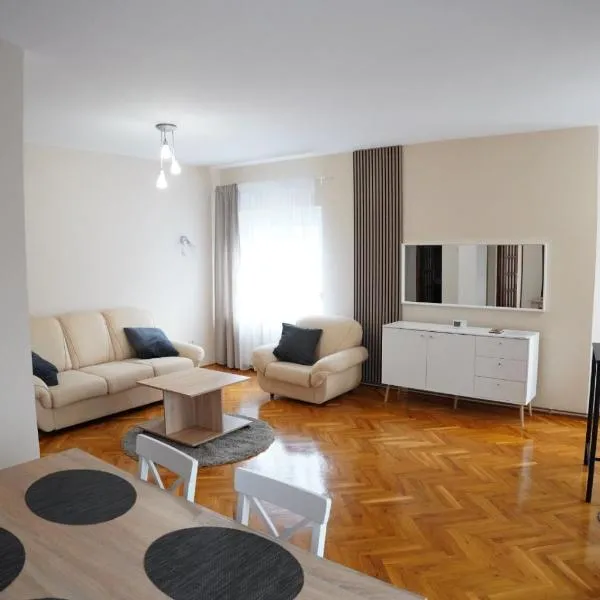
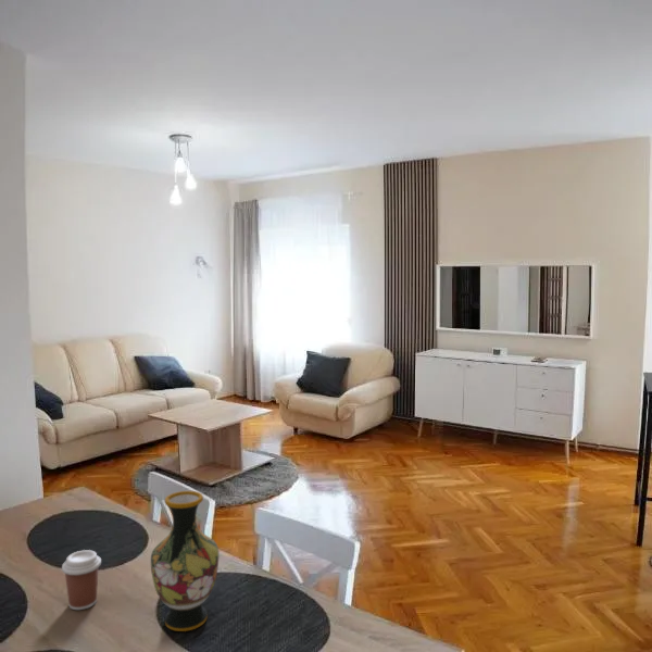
+ vase (185, 559)
+ coffee cup (82, 579)
